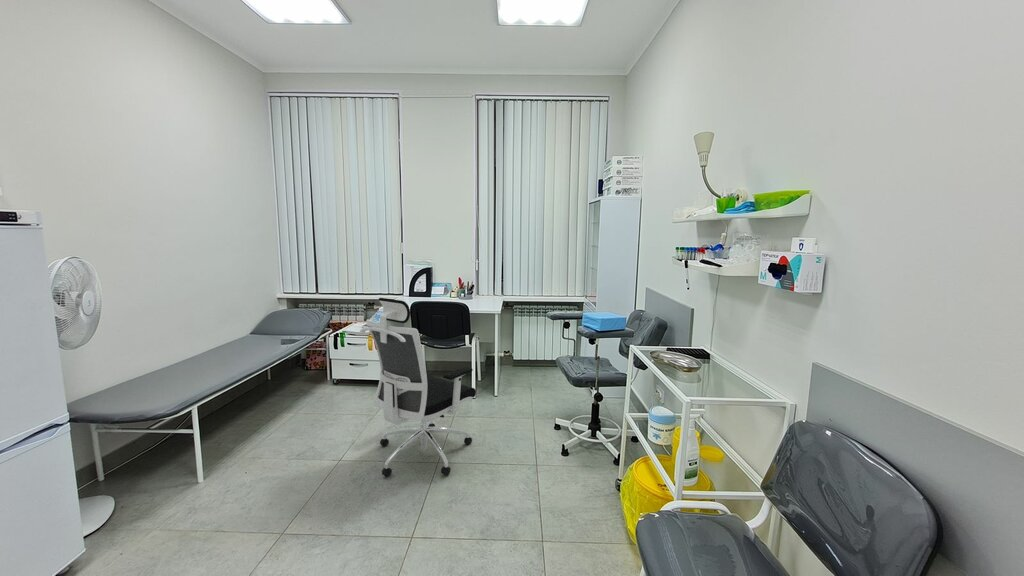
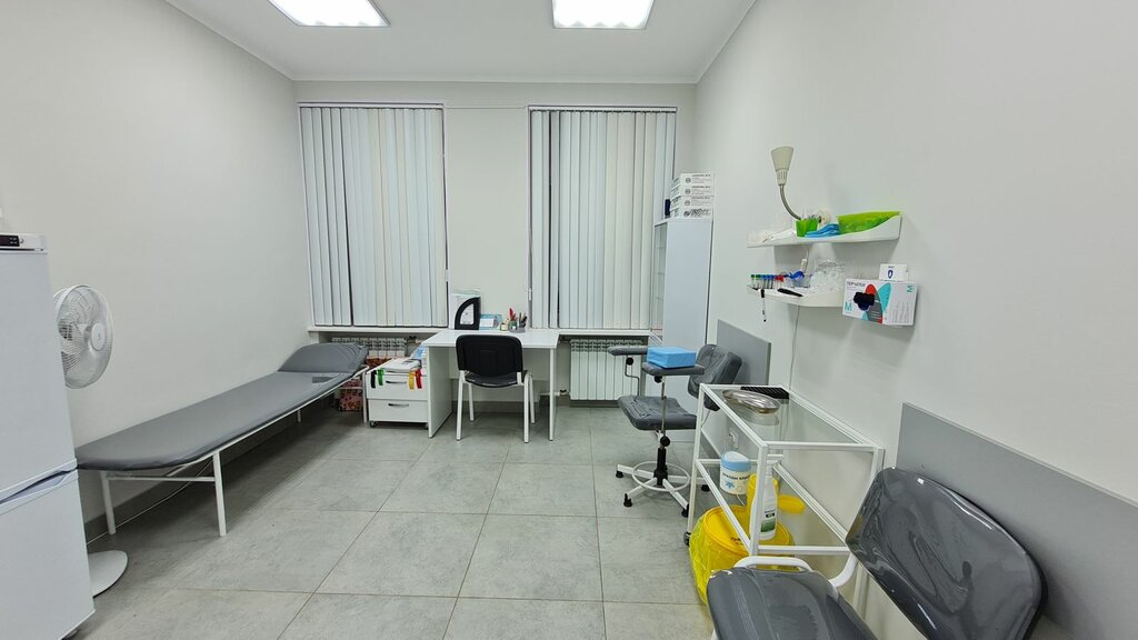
- office chair (420, 376)
